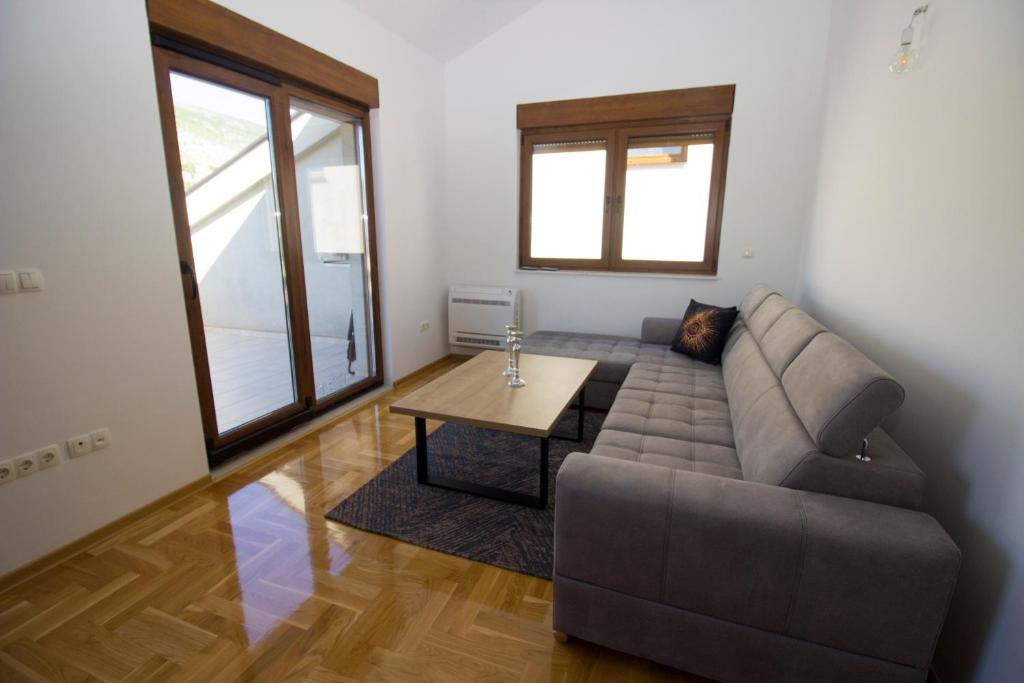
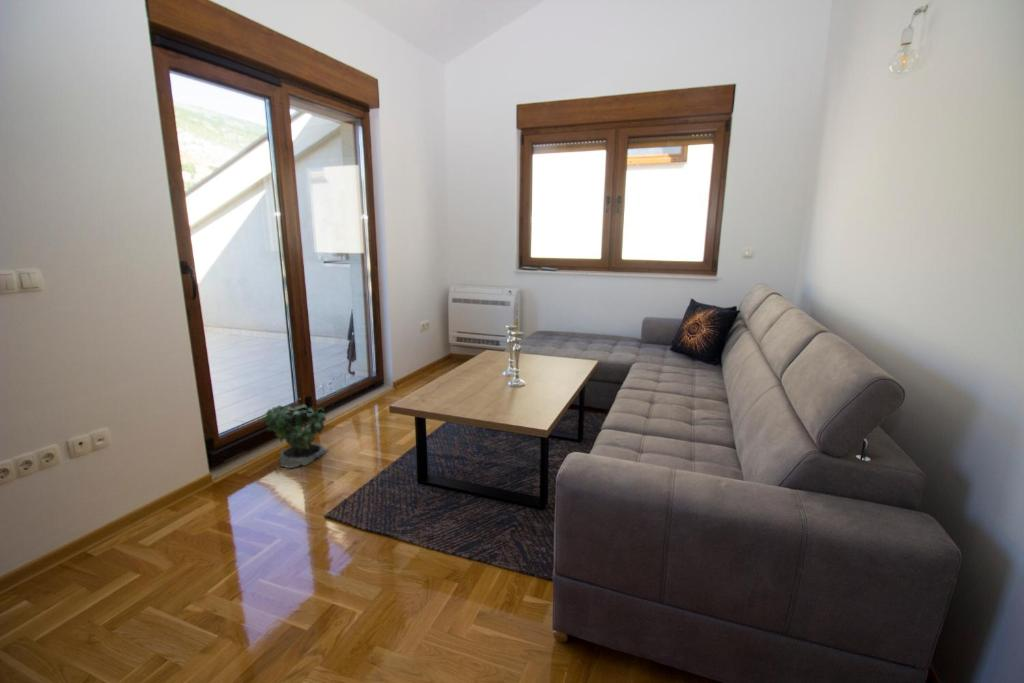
+ potted plant (295, 429)
